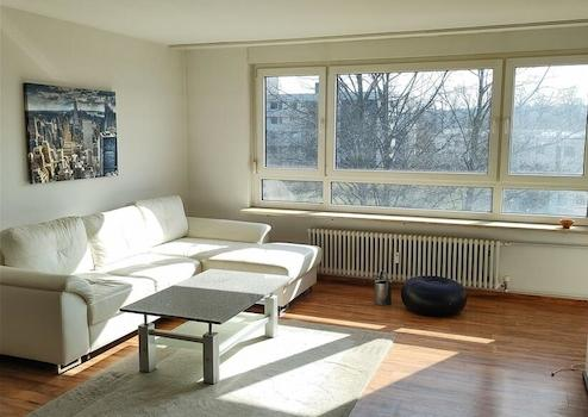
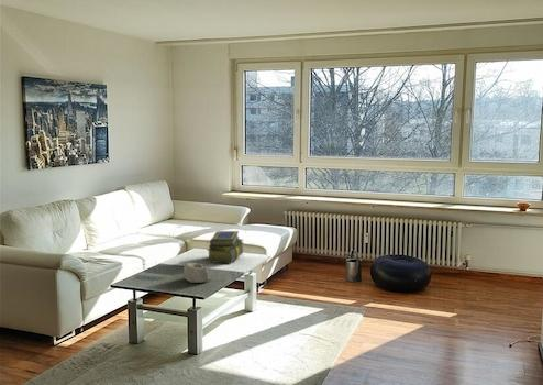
+ stack of books (225, 246)
+ decorative bowl (196, 272)
